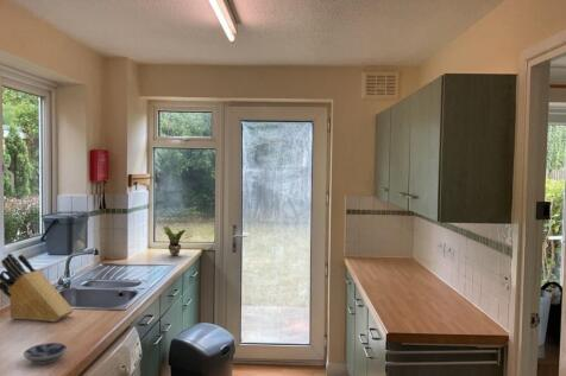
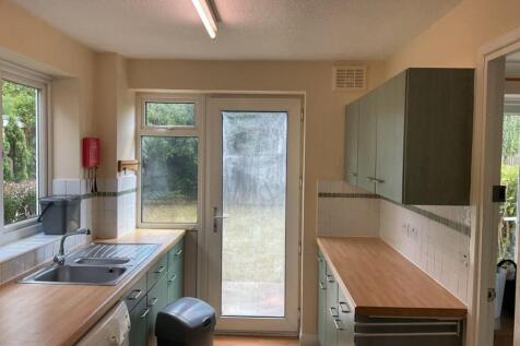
- bowl (45, 353)
- knife block (33, 285)
- potted plant (174, 241)
